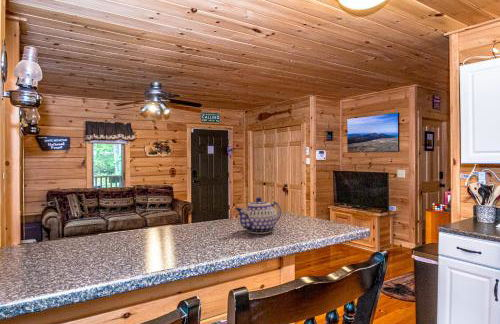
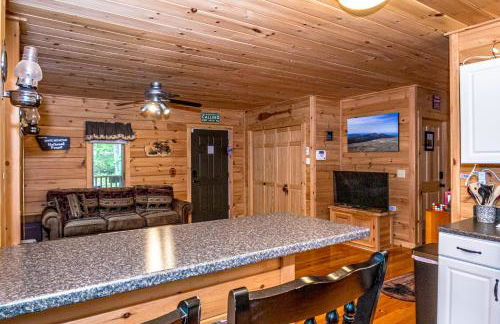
- teapot (259, 214)
